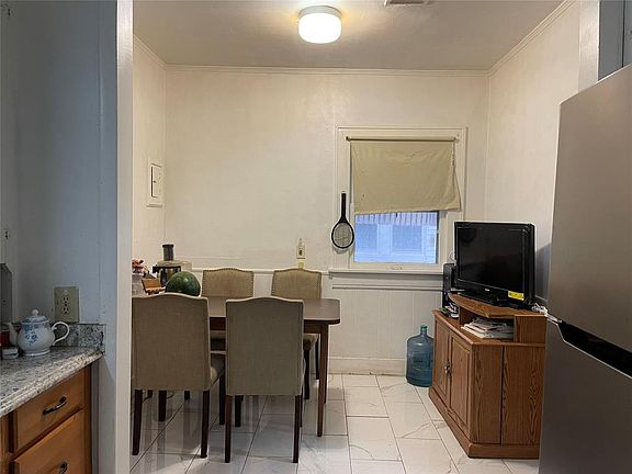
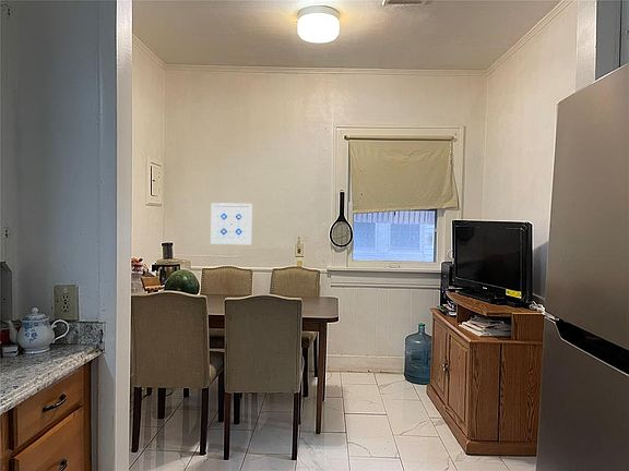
+ wall art (232, 224)
